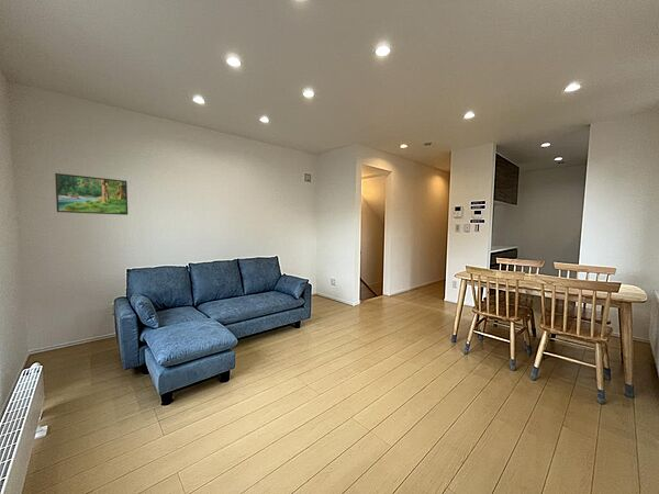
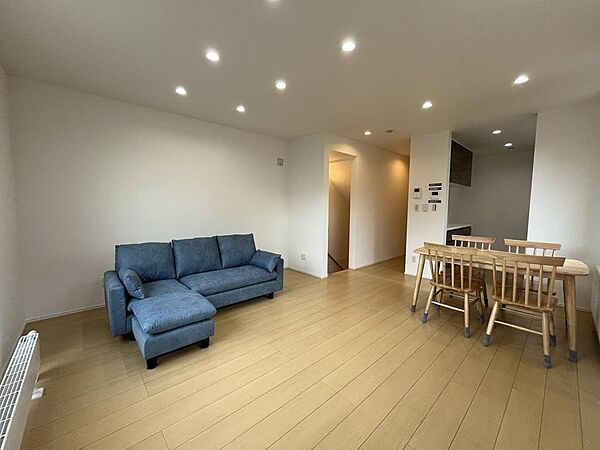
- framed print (93, 195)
